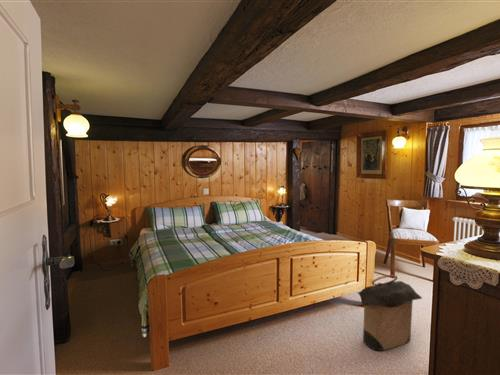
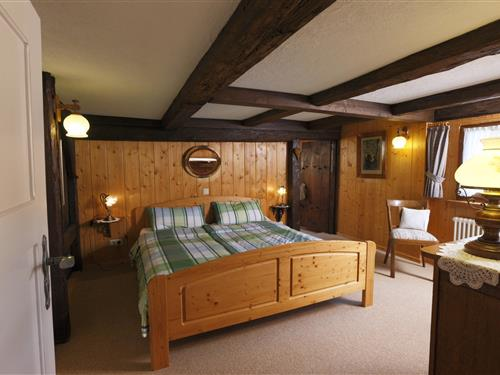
- laundry hamper (387, 305)
